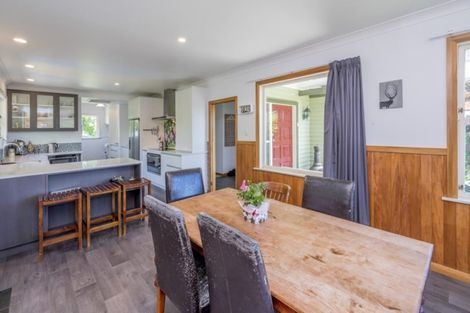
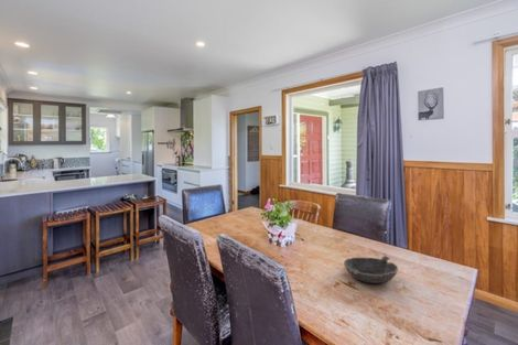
+ bowl (370, 268)
